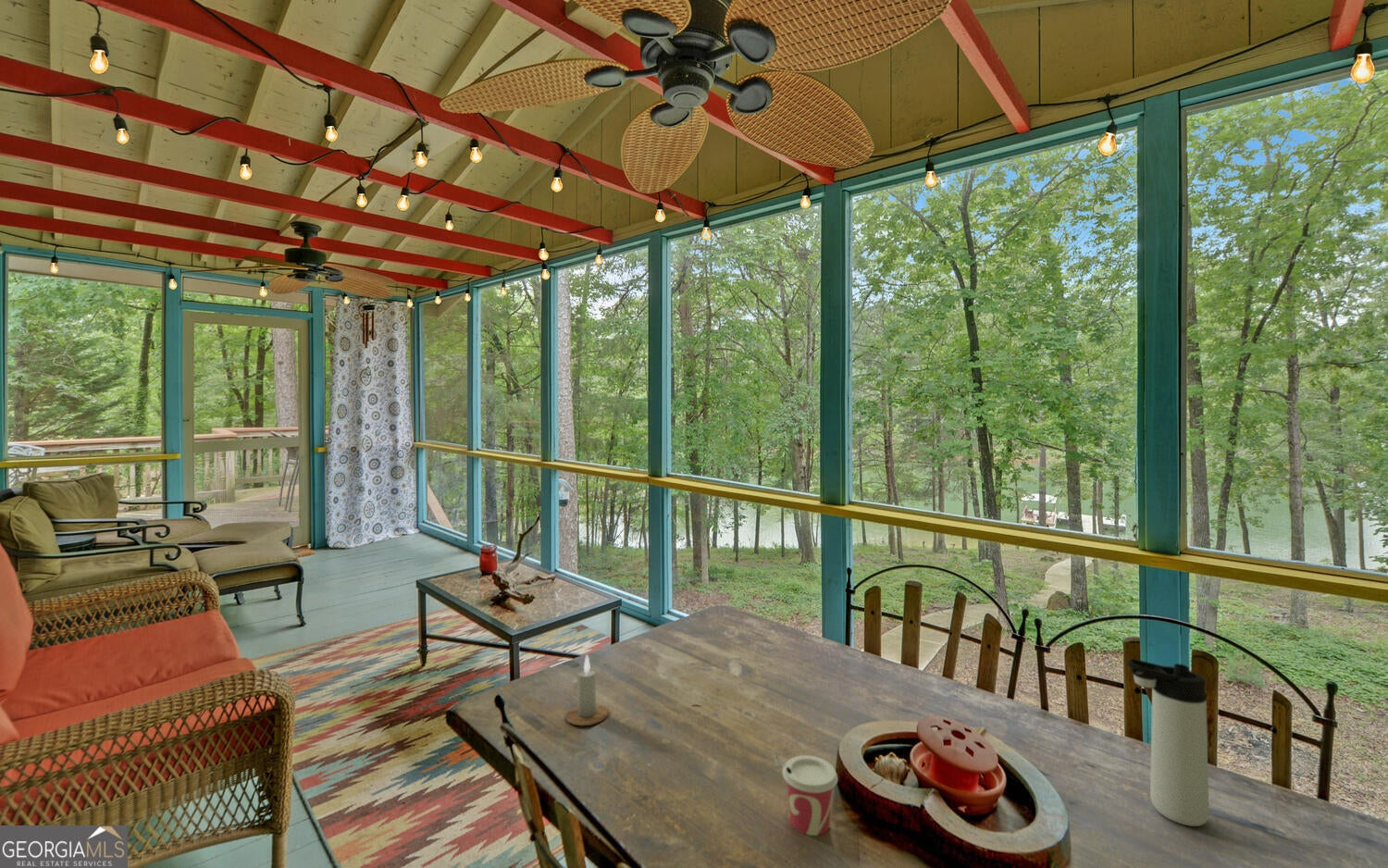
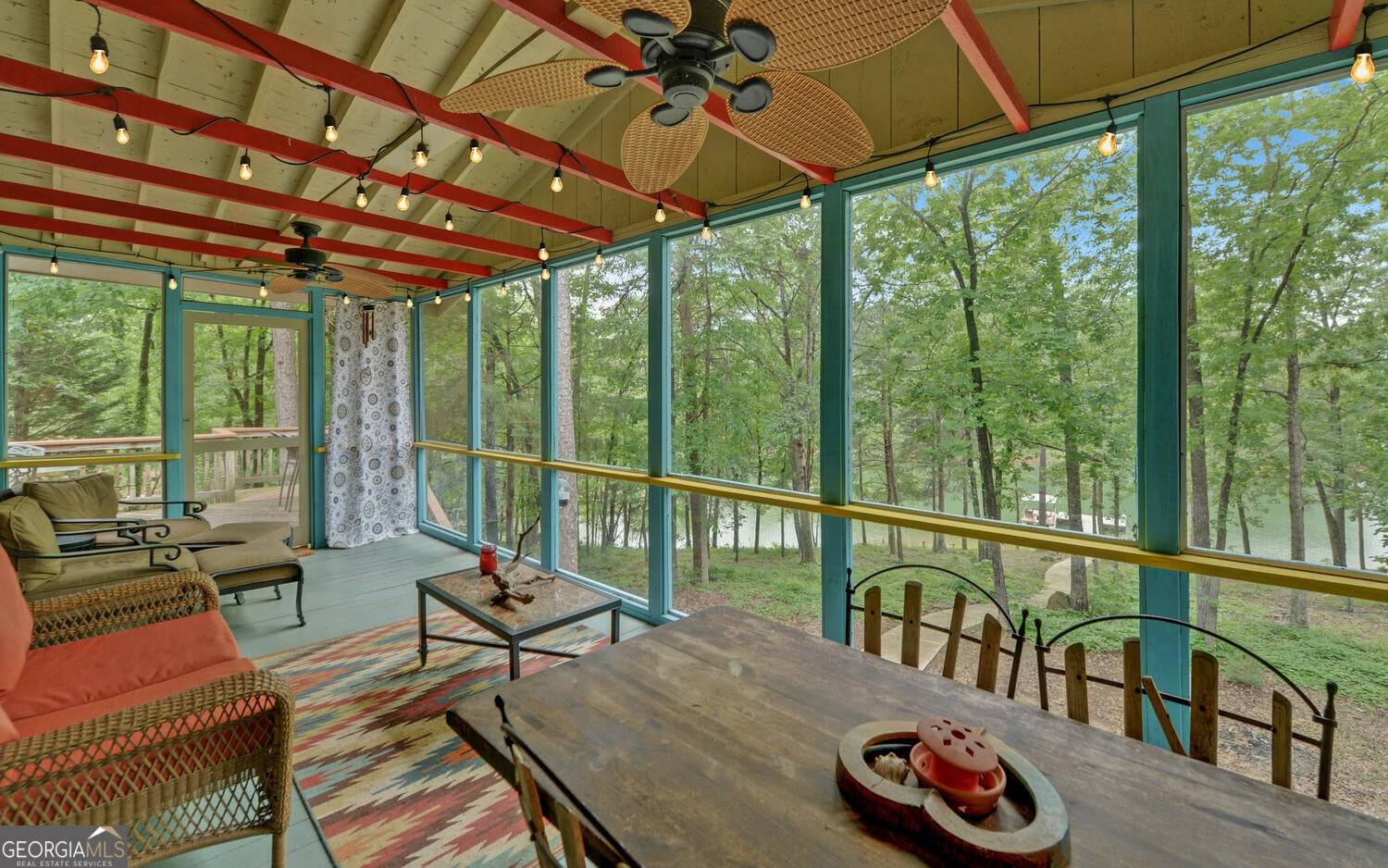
- thermos bottle (1166, 738)
- cup (810, 795)
- candle (587, 685)
